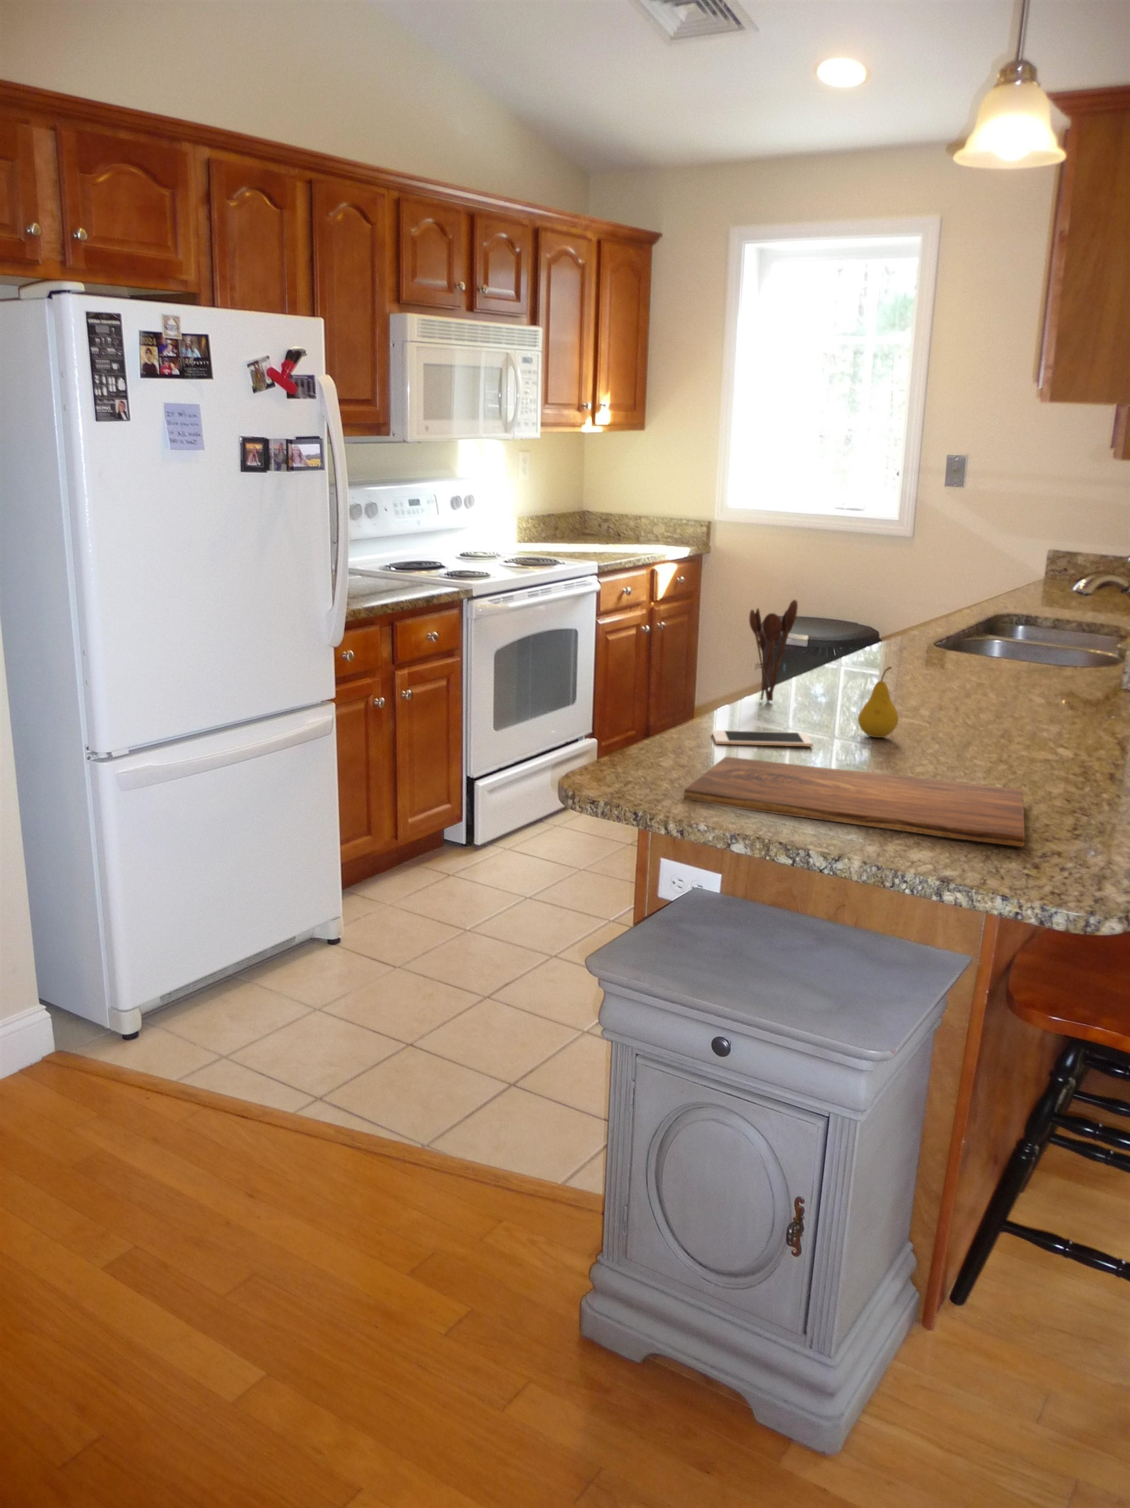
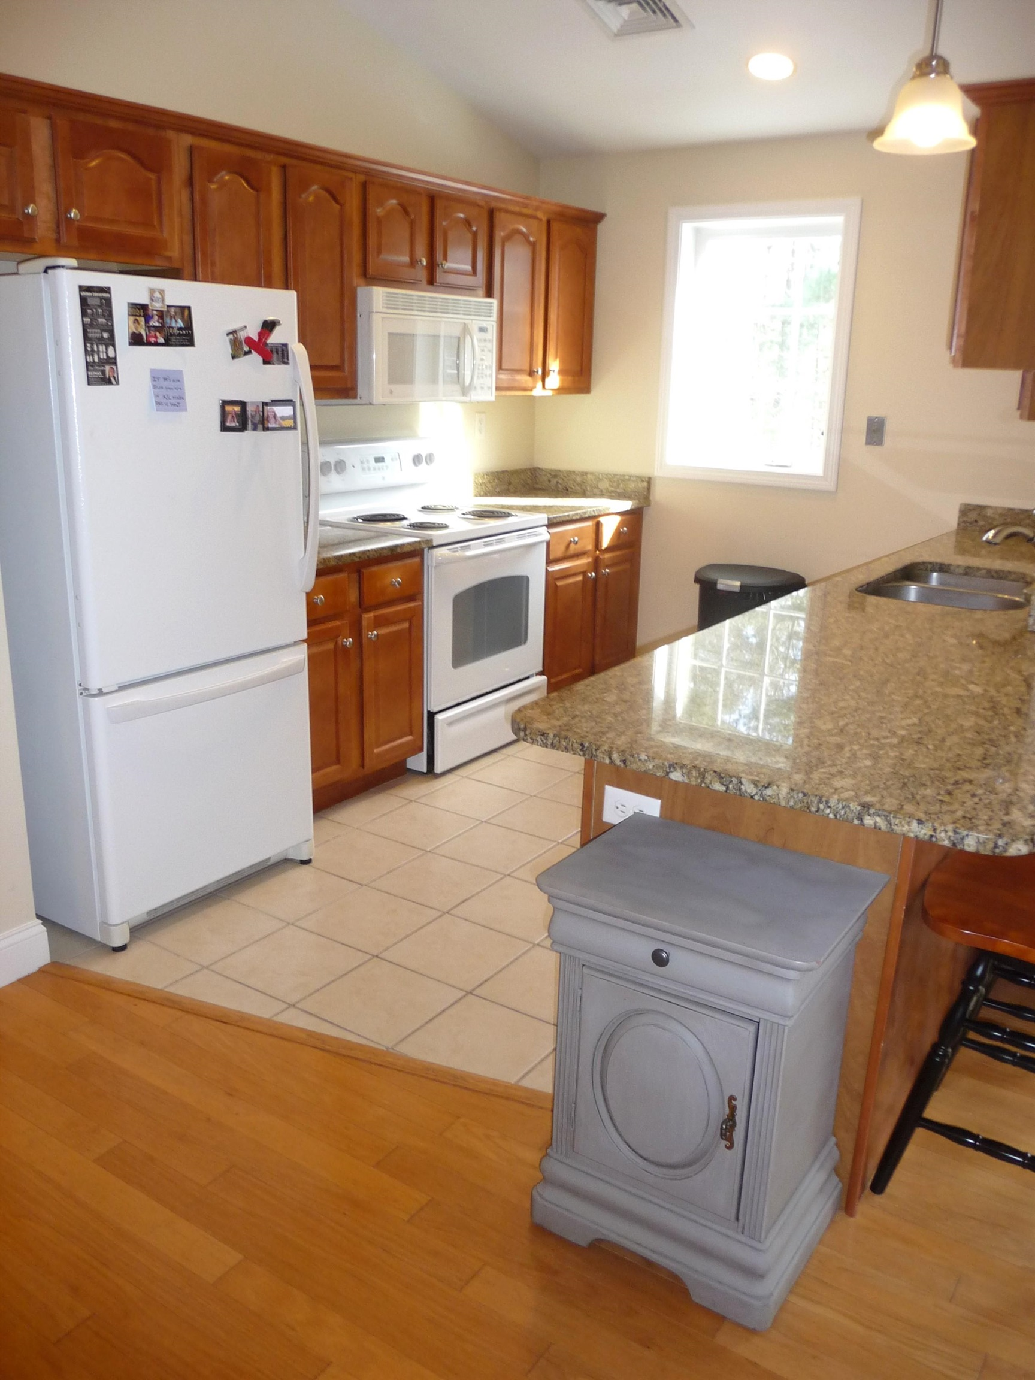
- utensil holder (773, 651)
- cutting board (856, 796)
- cell phone (761, 739)
- fruit (880, 702)
